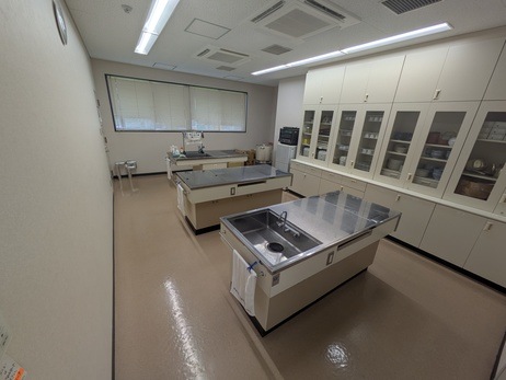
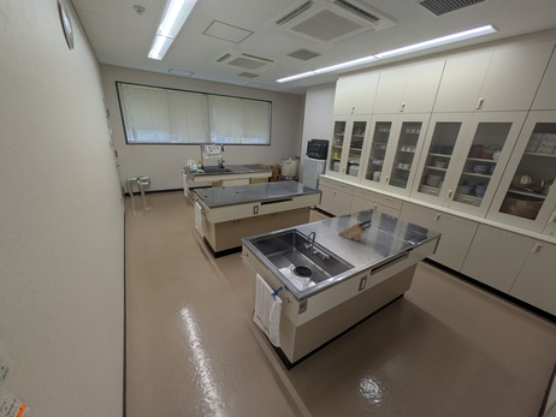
+ knife block (355, 227)
